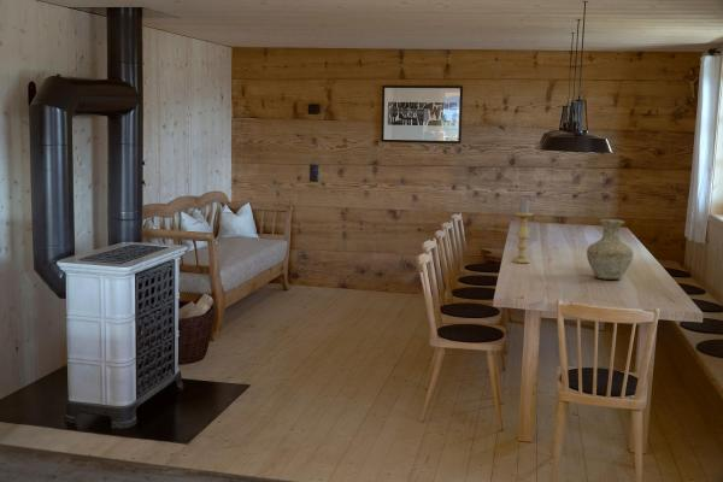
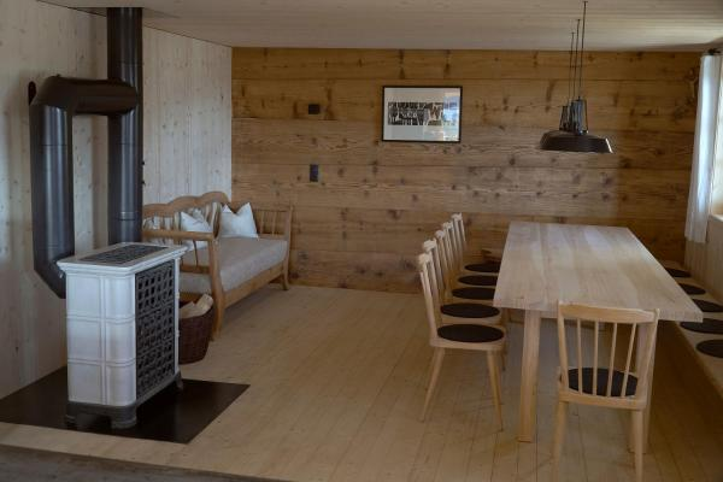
- vase (610, 248)
- candle holder (522, 230)
